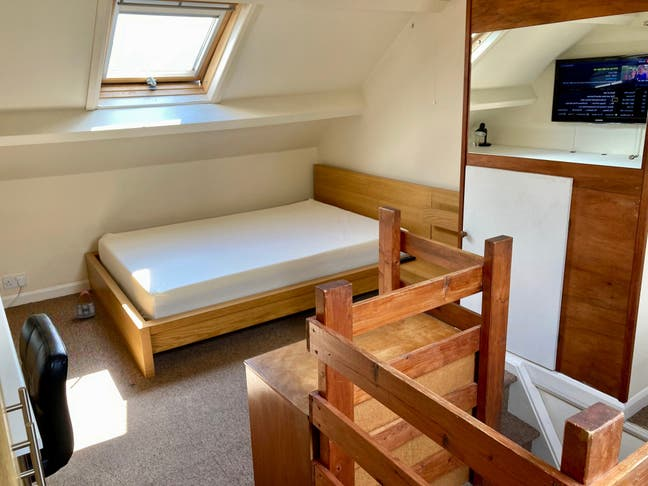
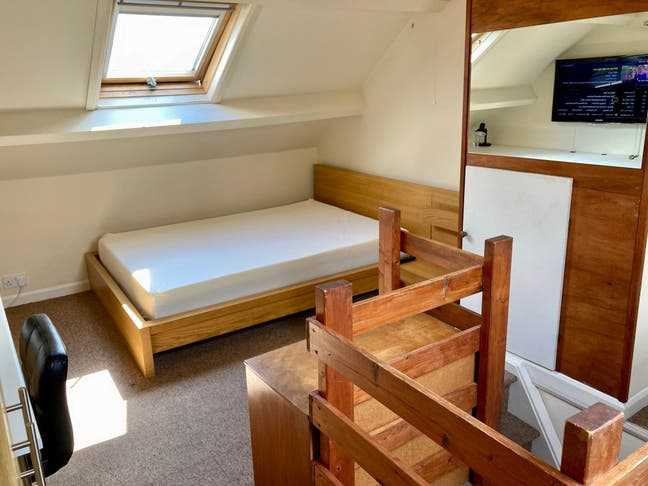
- bag (79, 298)
